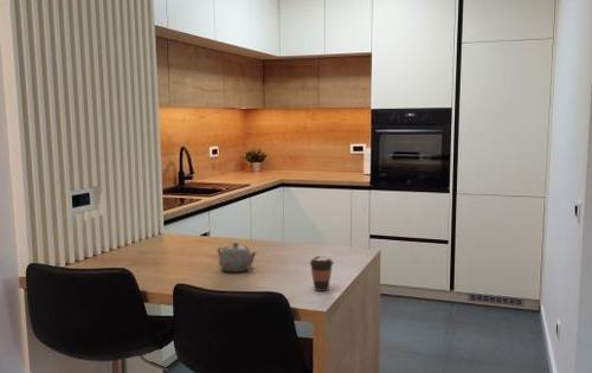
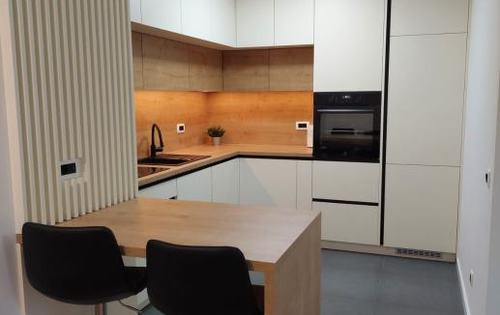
- teapot (237, 256)
- coffee cup (321, 274)
